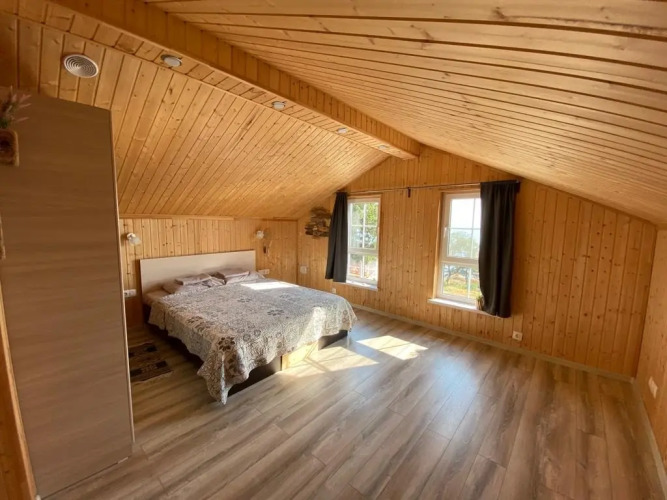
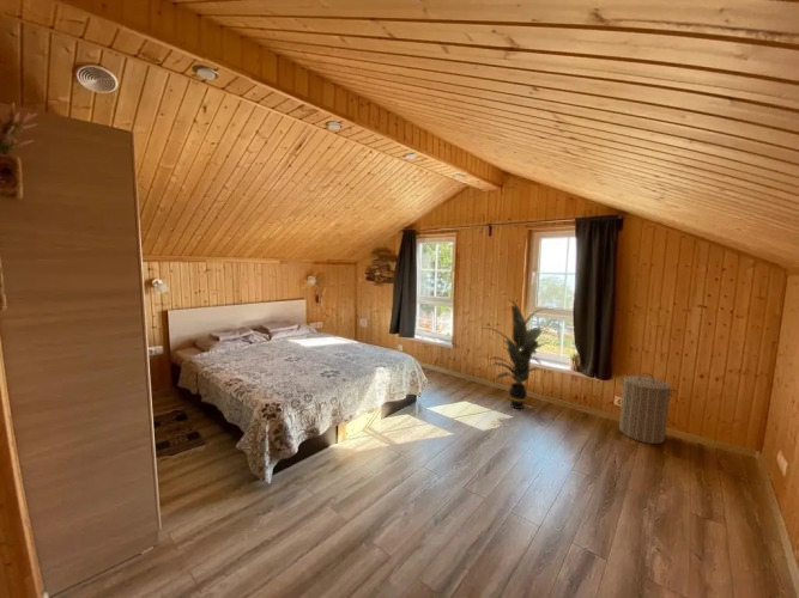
+ laundry hamper (643, 403)
+ indoor plant (516, 353)
